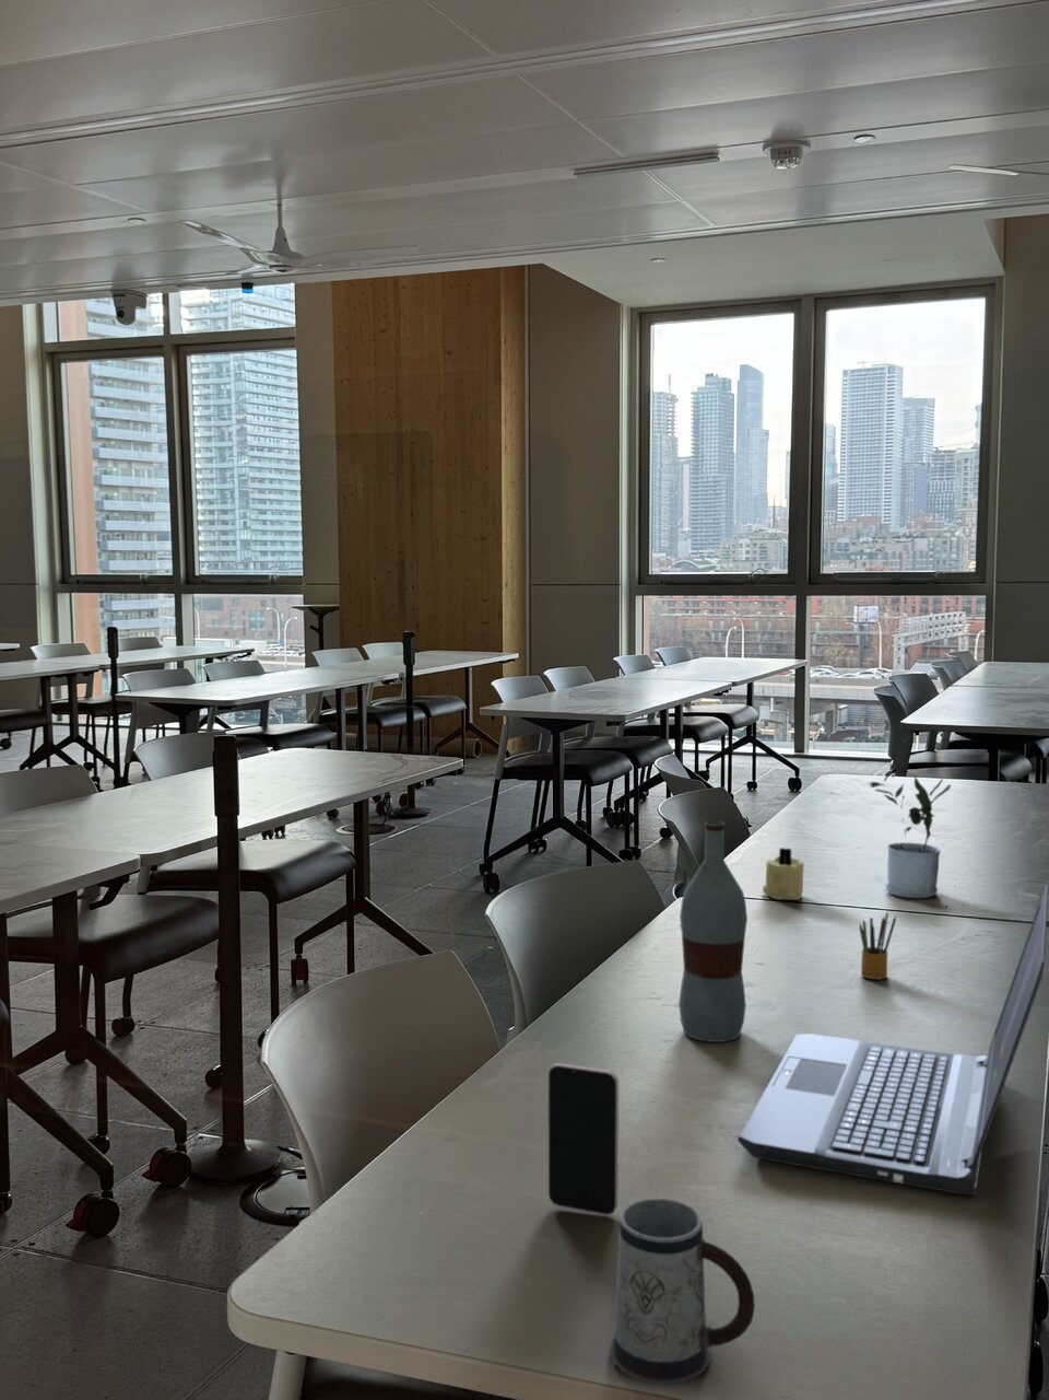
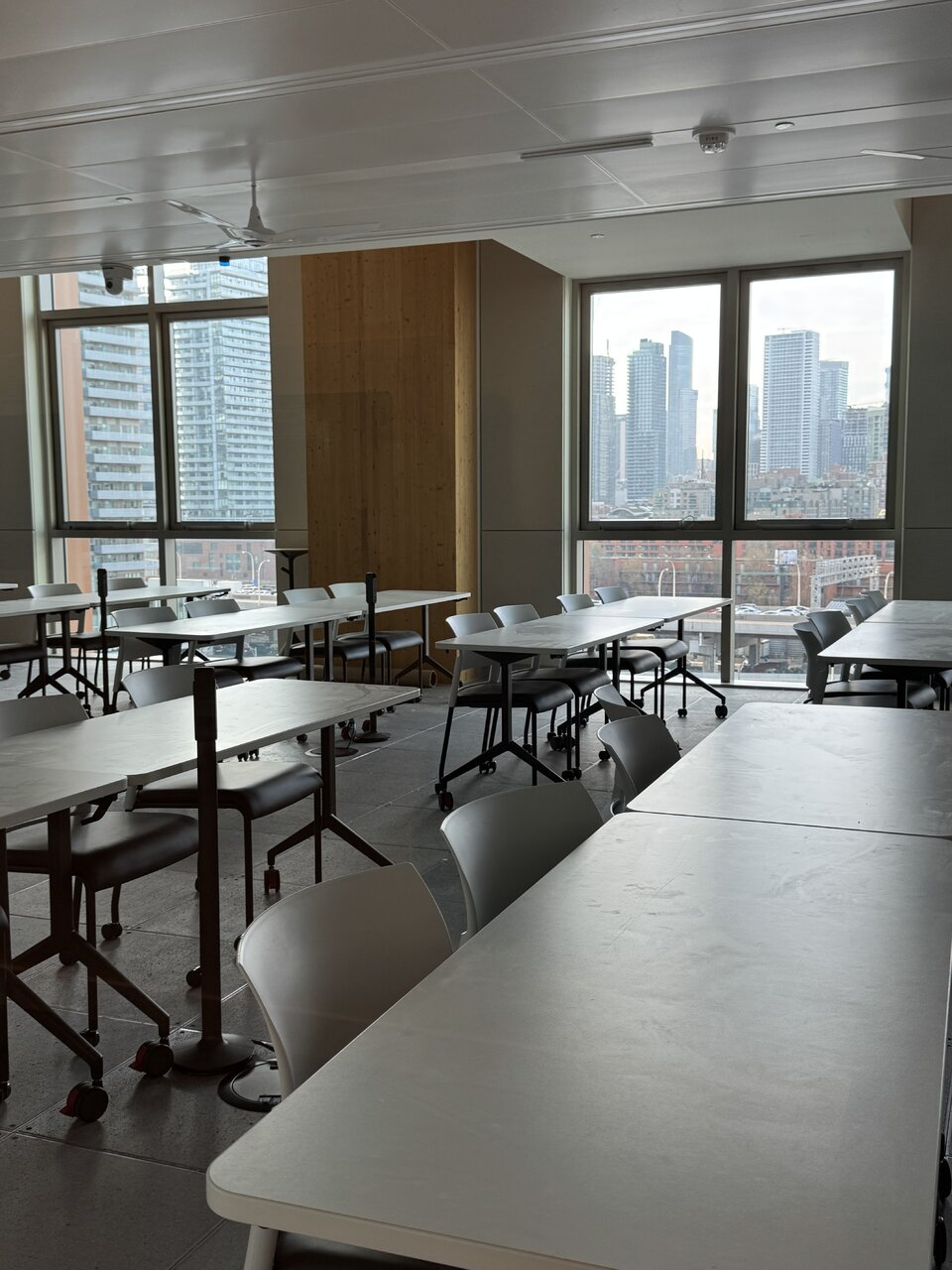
- bottle (713, 927)
- pencil box (874, 945)
- mug (682, 1291)
- smartphone (583, 1139)
- candle (782, 871)
- potted plant (907, 831)
- laptop computer (894, 1046)
